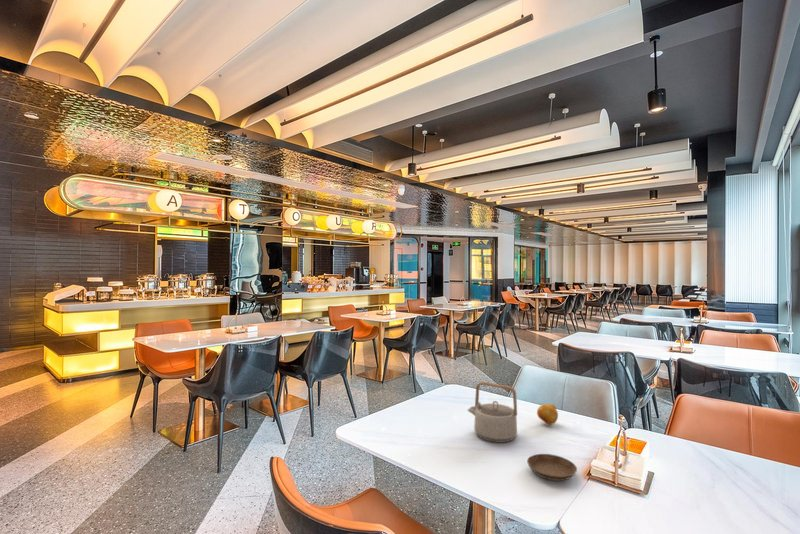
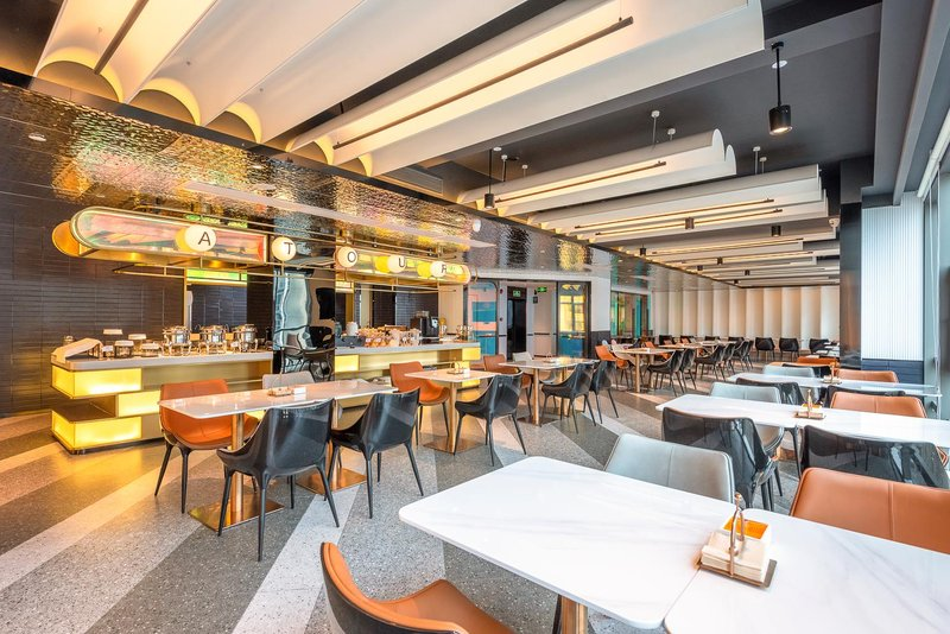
- saucer (551, 468)
- fruit (547, 414)
- teapot (491, 408)
